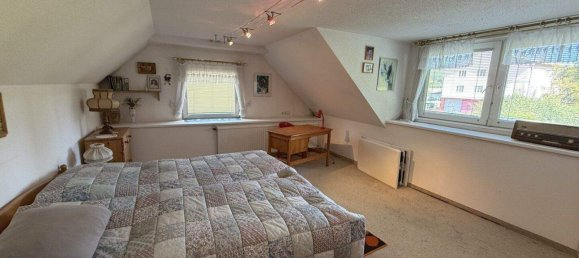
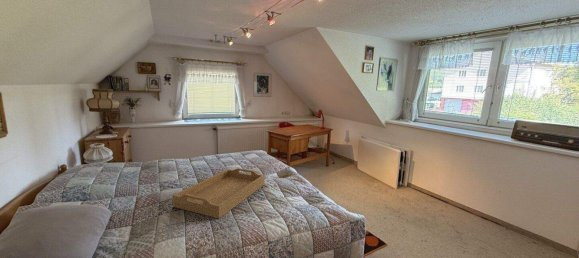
+ serving tray (224, 187)
